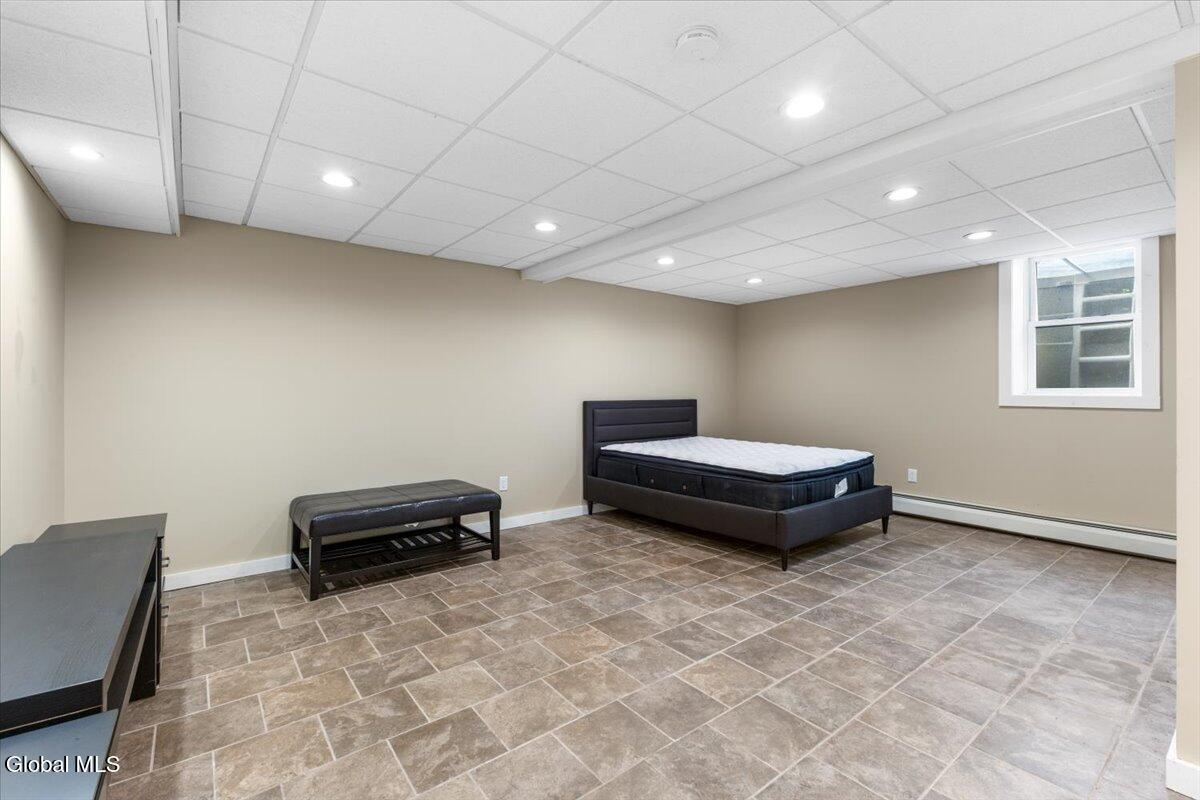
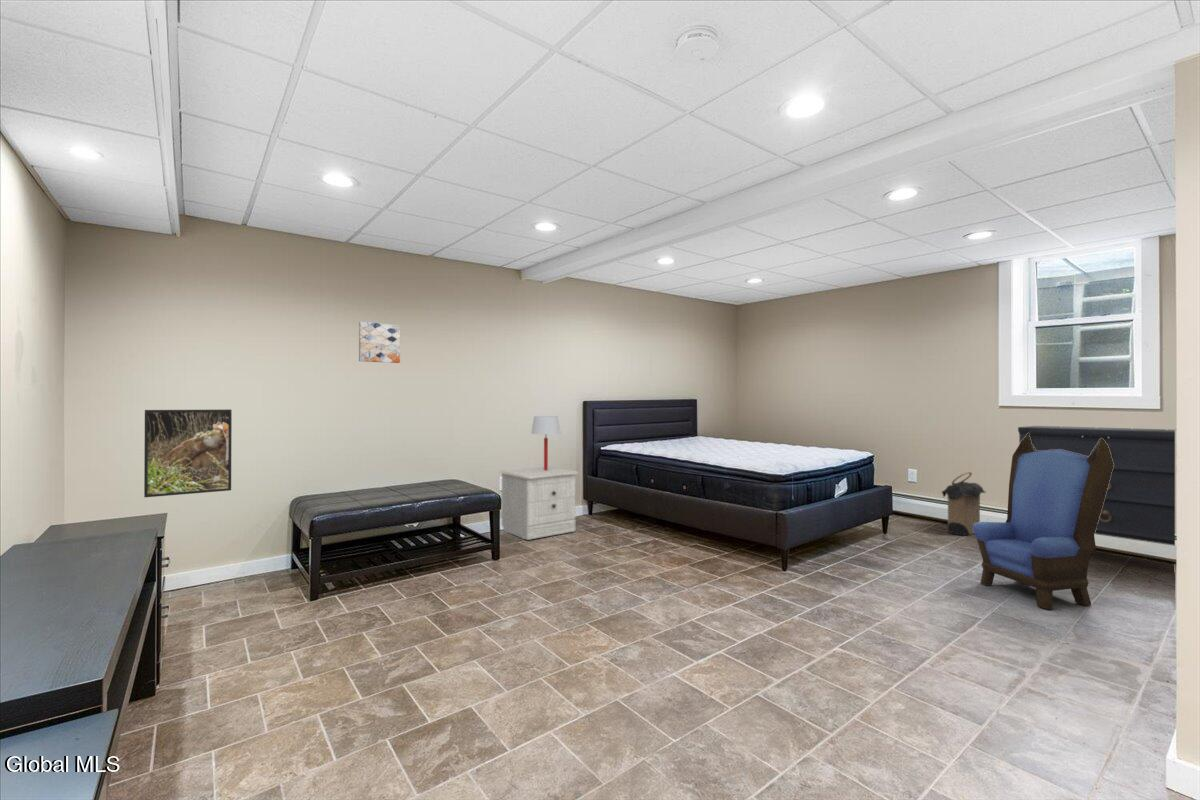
+ dresser (1111, 493)
+ wall art (379, 342)
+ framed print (189, 451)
+ table lamp (545, 443)
+ armchair (1036, 514)
+ laundry hamper (962, 500)
+ nightstand (539, 501)
